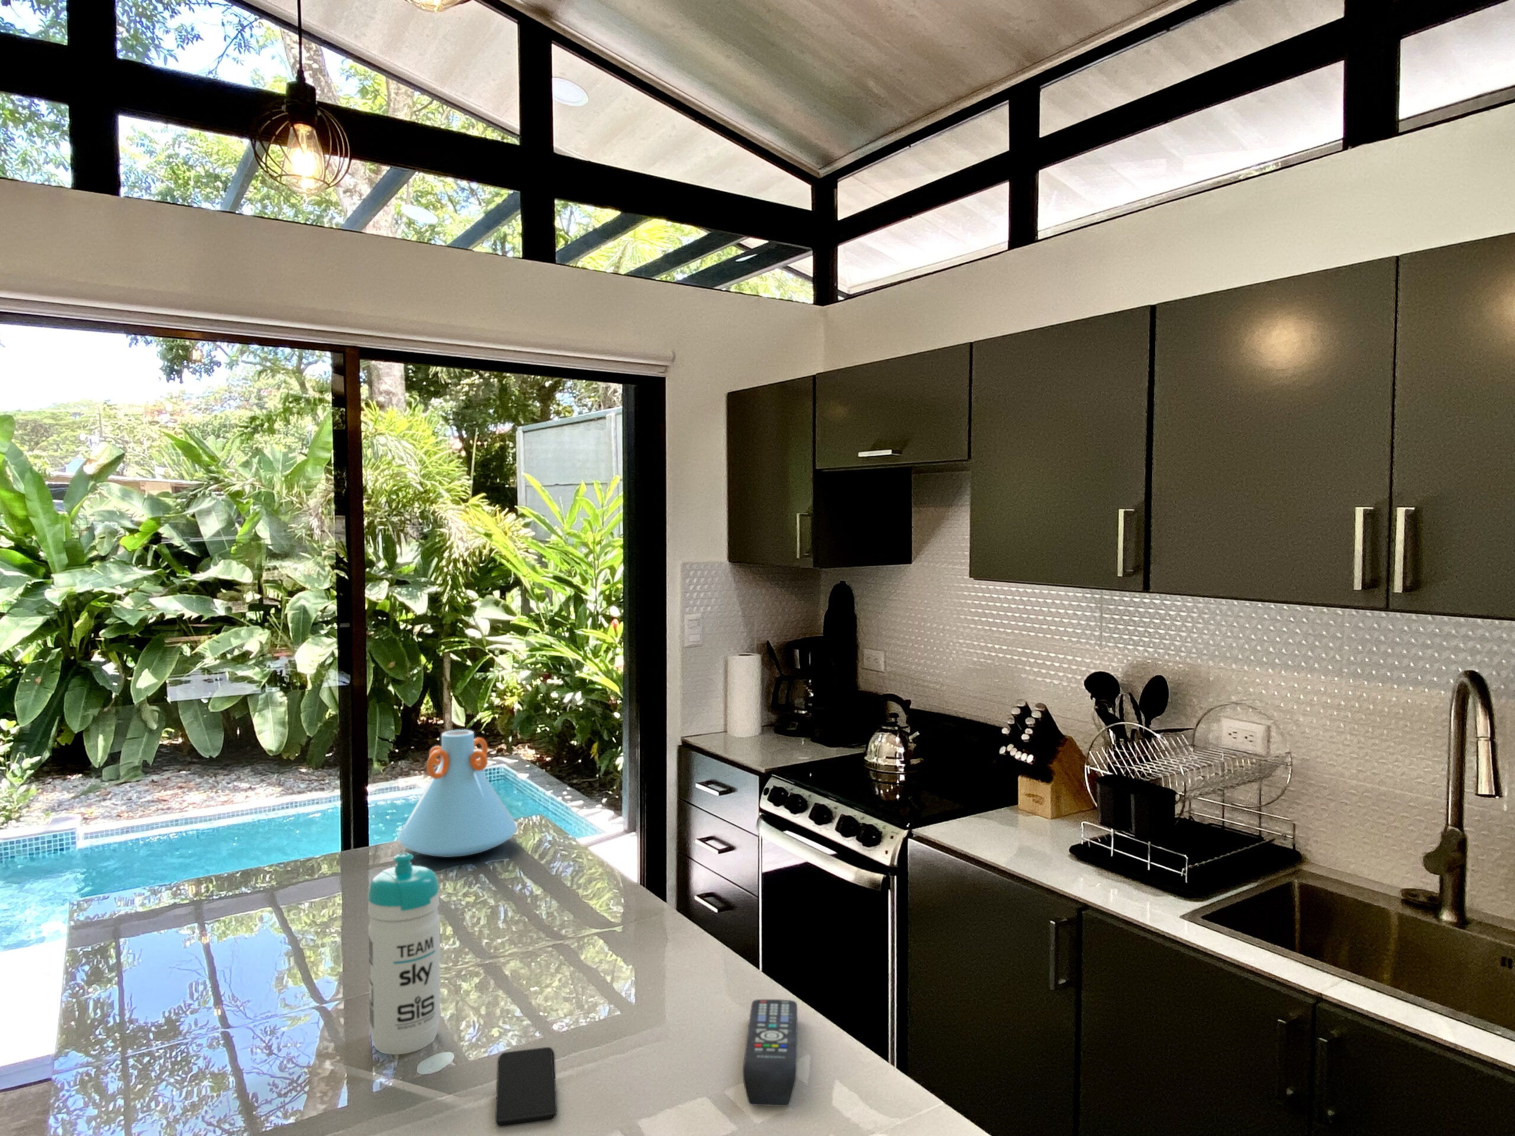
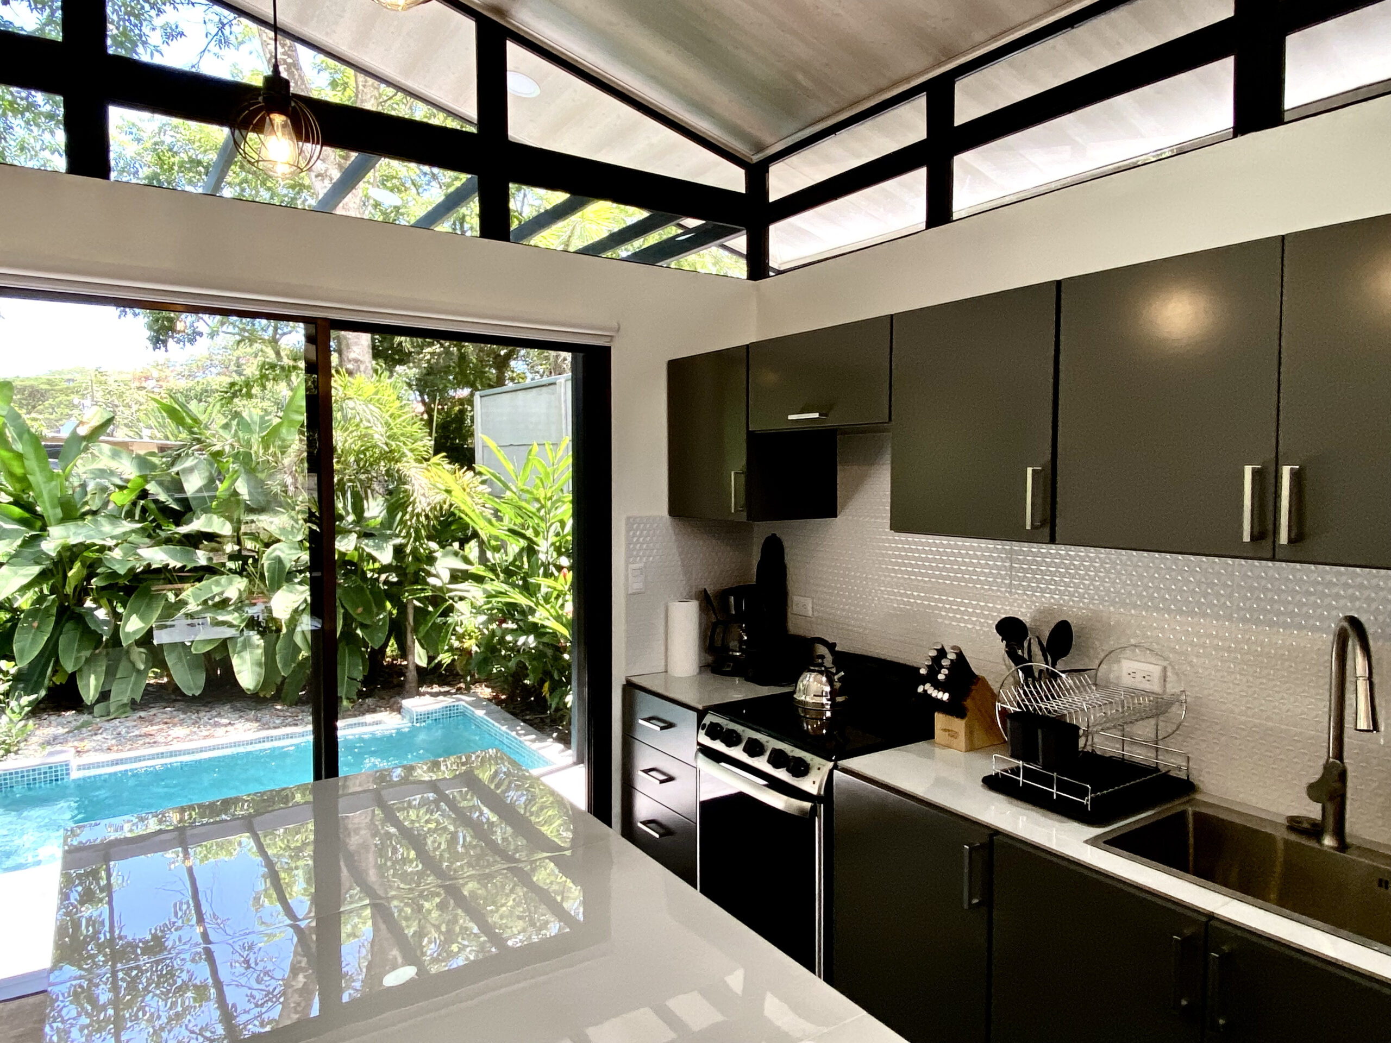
- vase (458, 791)
- remote control (772, 1043)
- smartphone (526, 1085)
- water bottle (404, 947)
